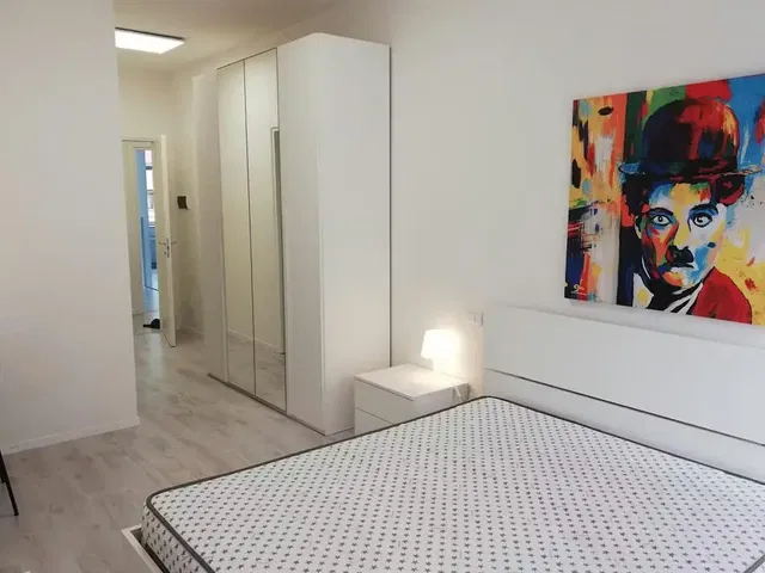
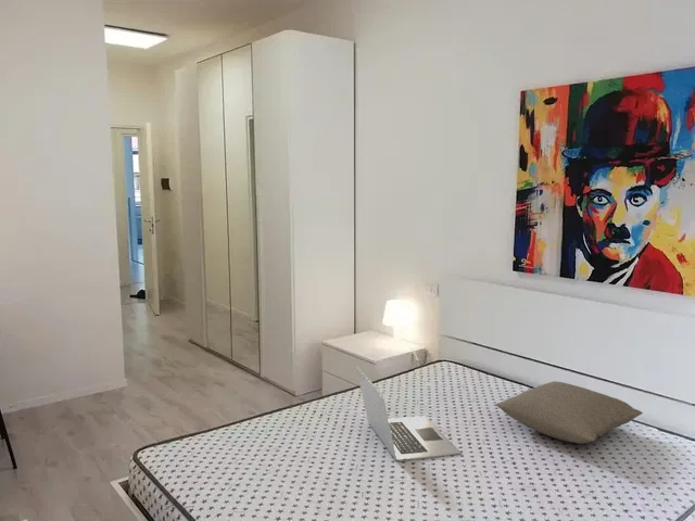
+ pillow (568, 409)
+ laptop (407, 417)
